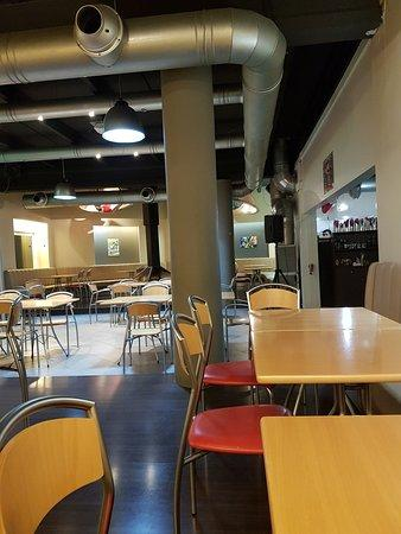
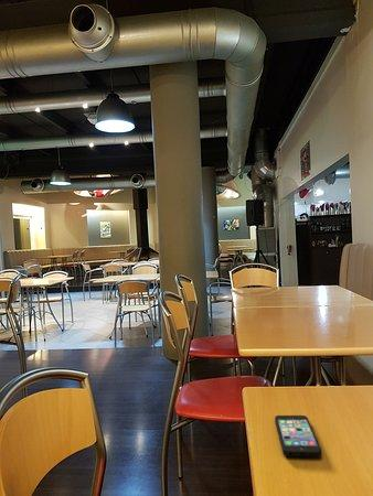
+ smartphone (296, 433)
